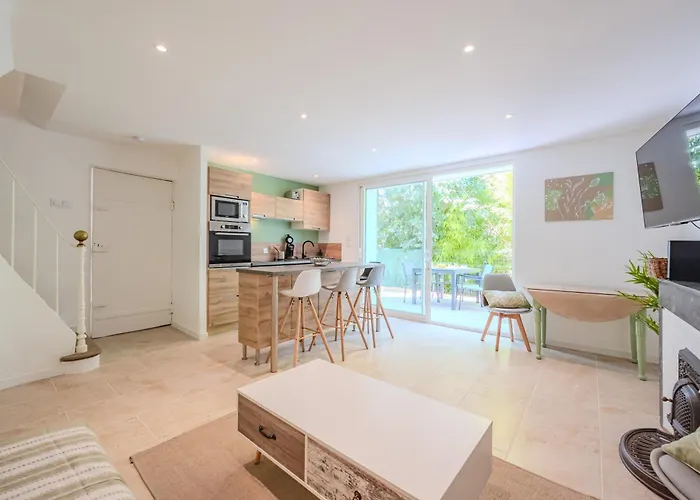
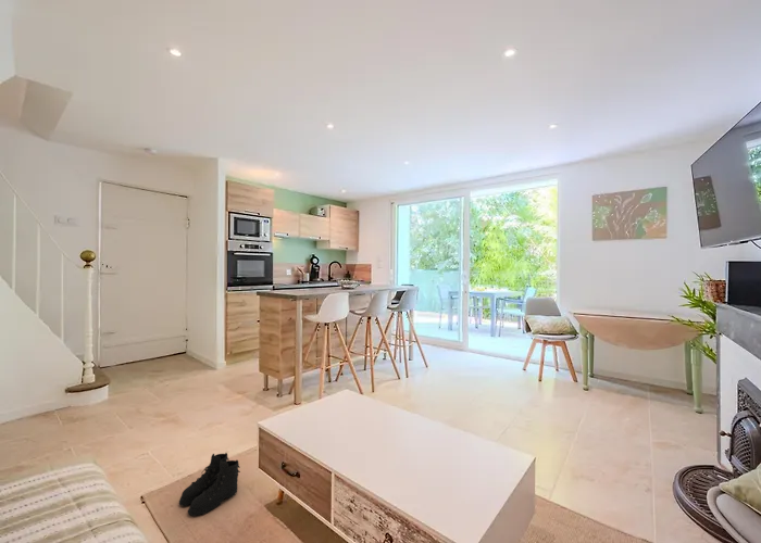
+ boots (210, 479)
